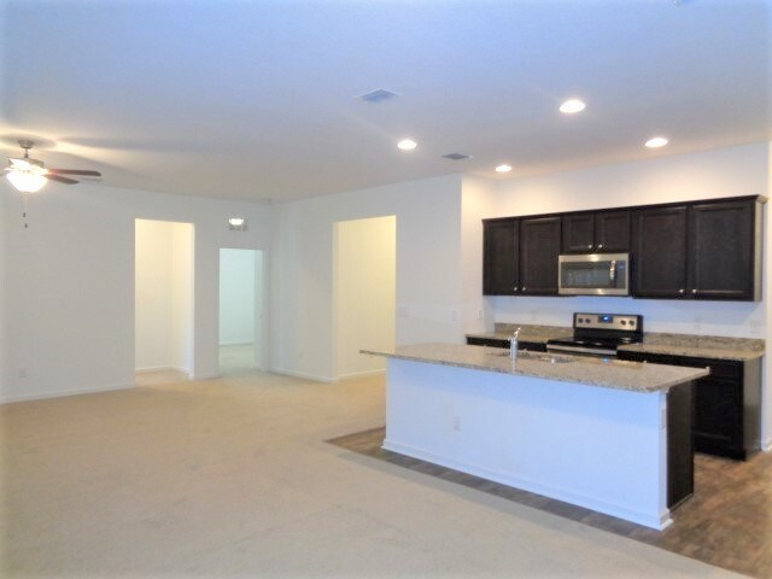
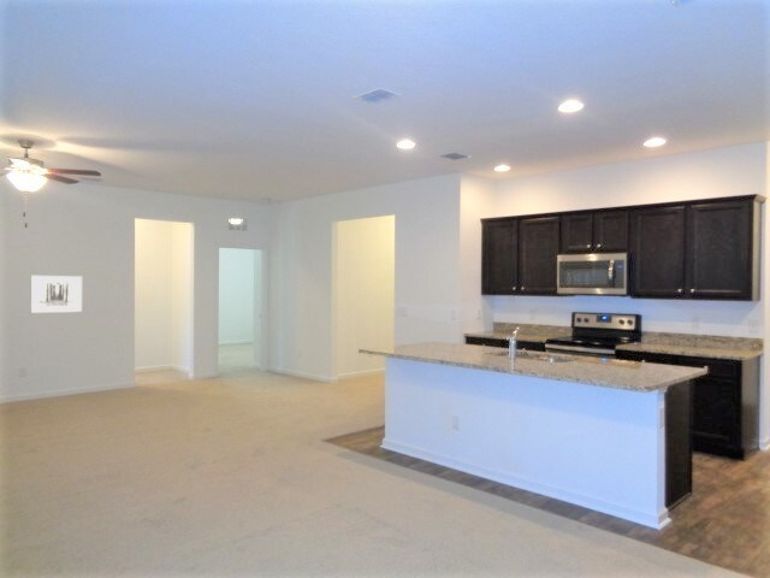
+ wall art (57, 294)
